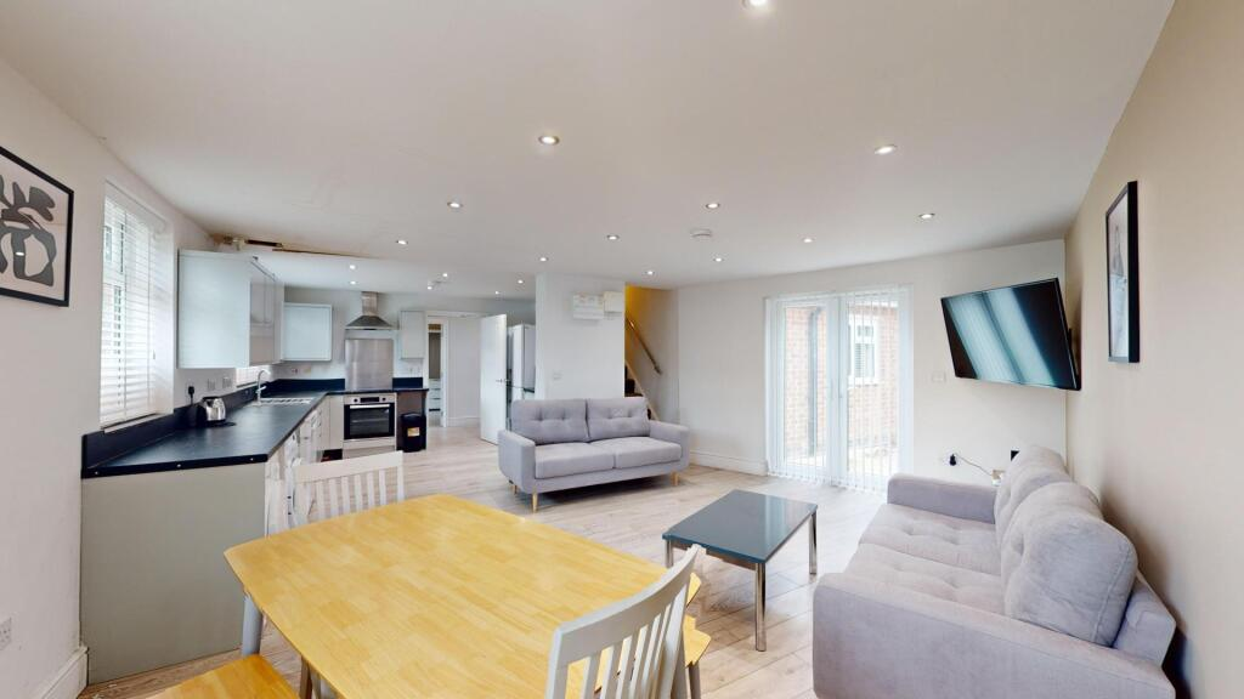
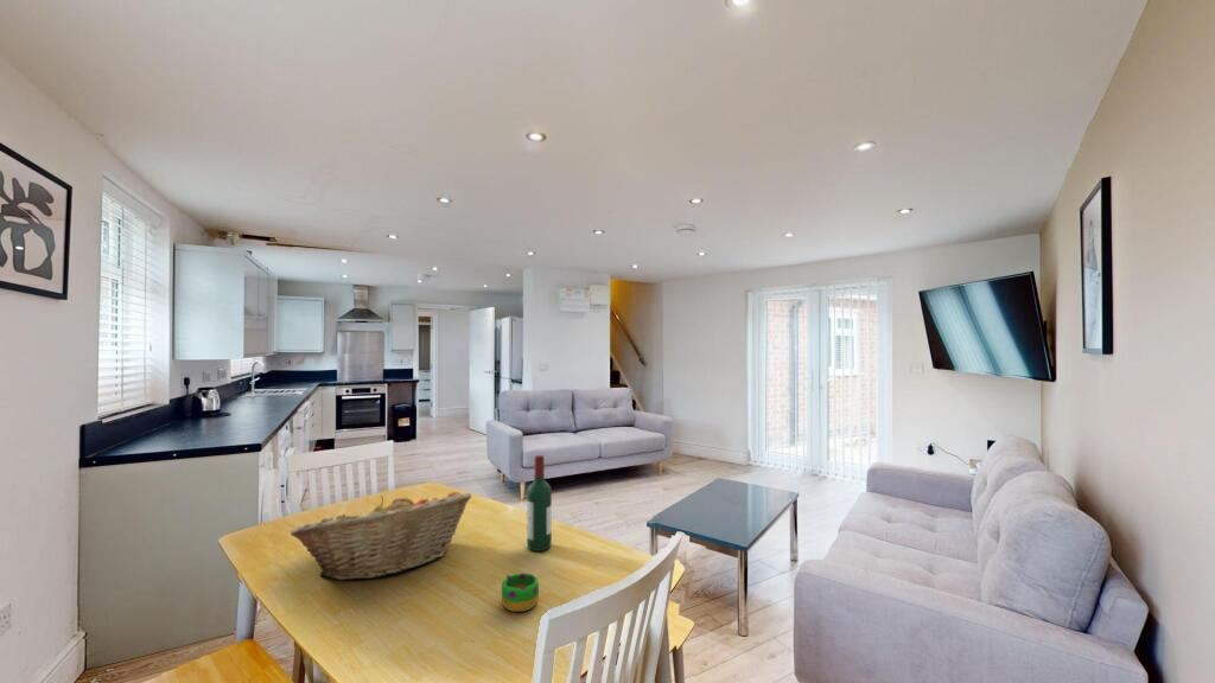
+ wine bottle (539, 500)
+ fruit basket (388, 525)
+ mug (517, 589)
